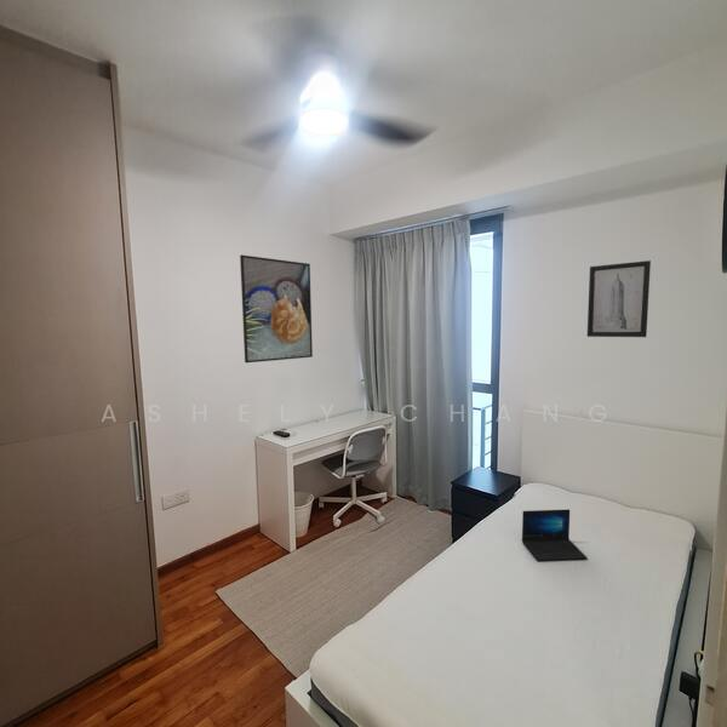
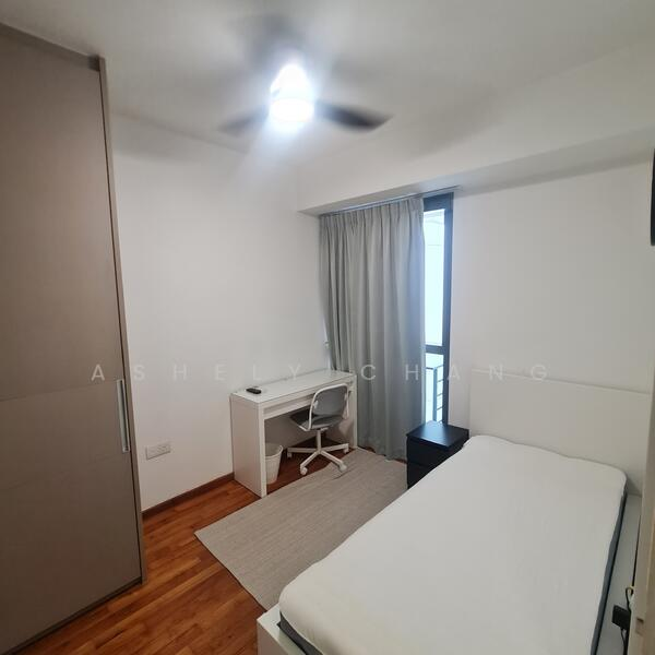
- laptop (553, 533)
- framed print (279, 310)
- wall art (617, 300)
